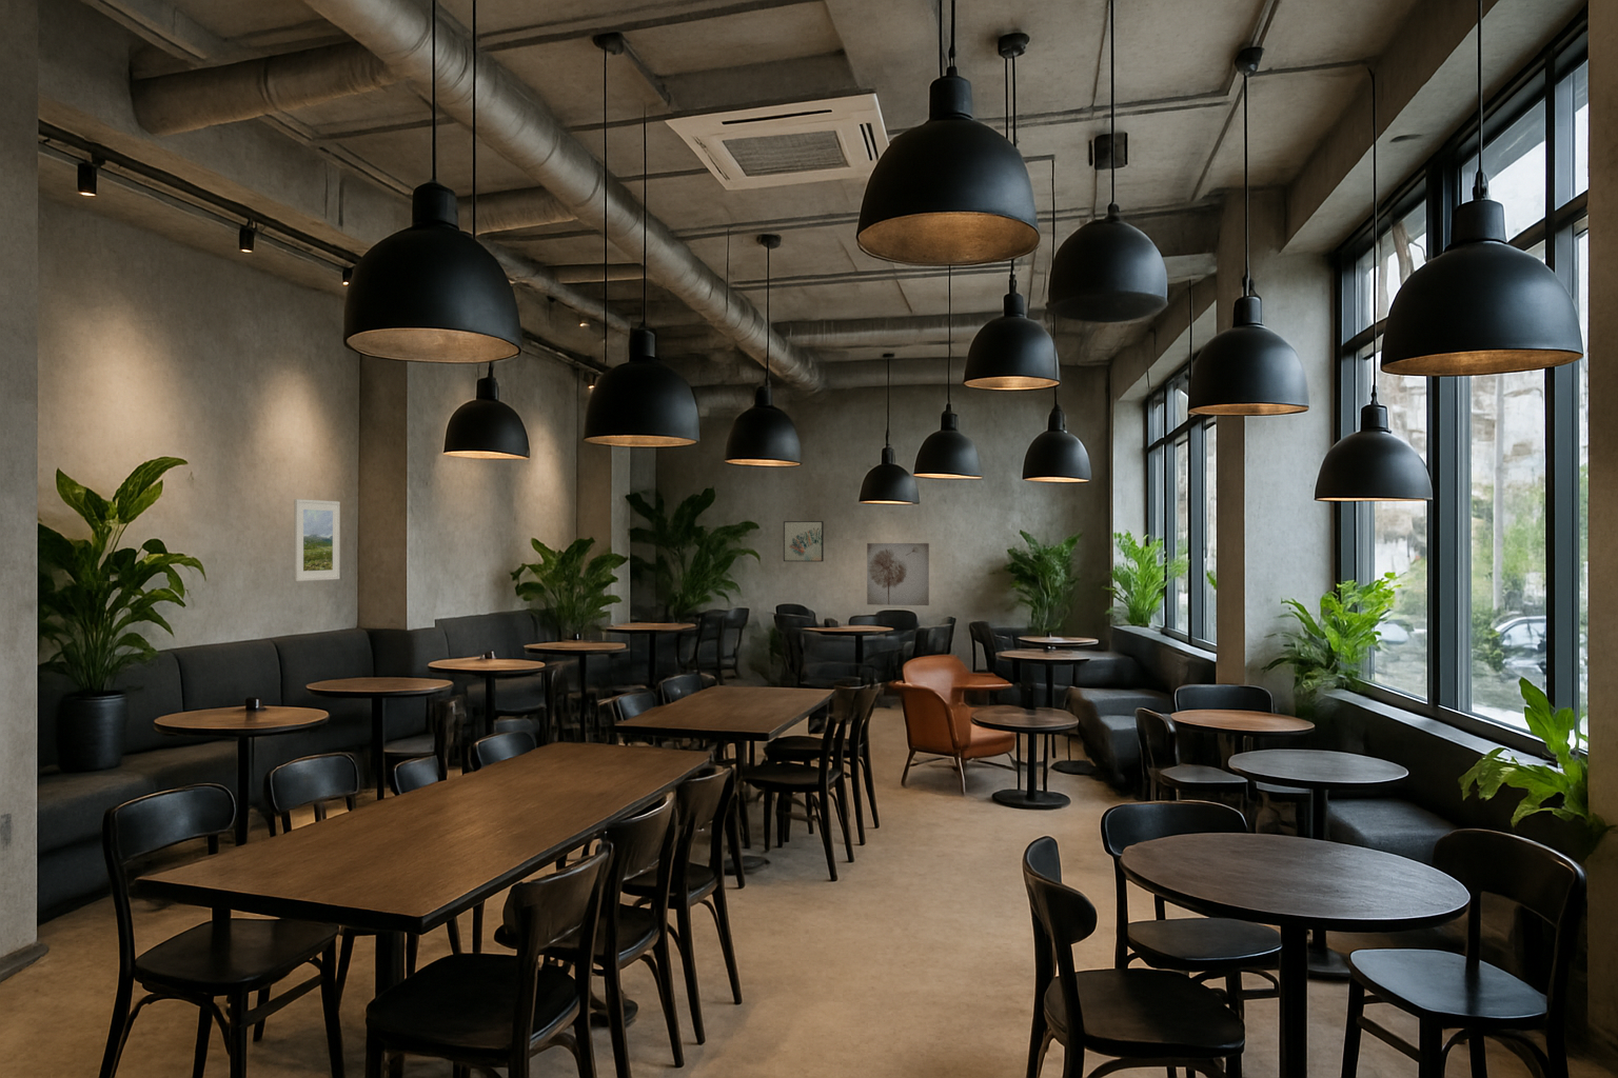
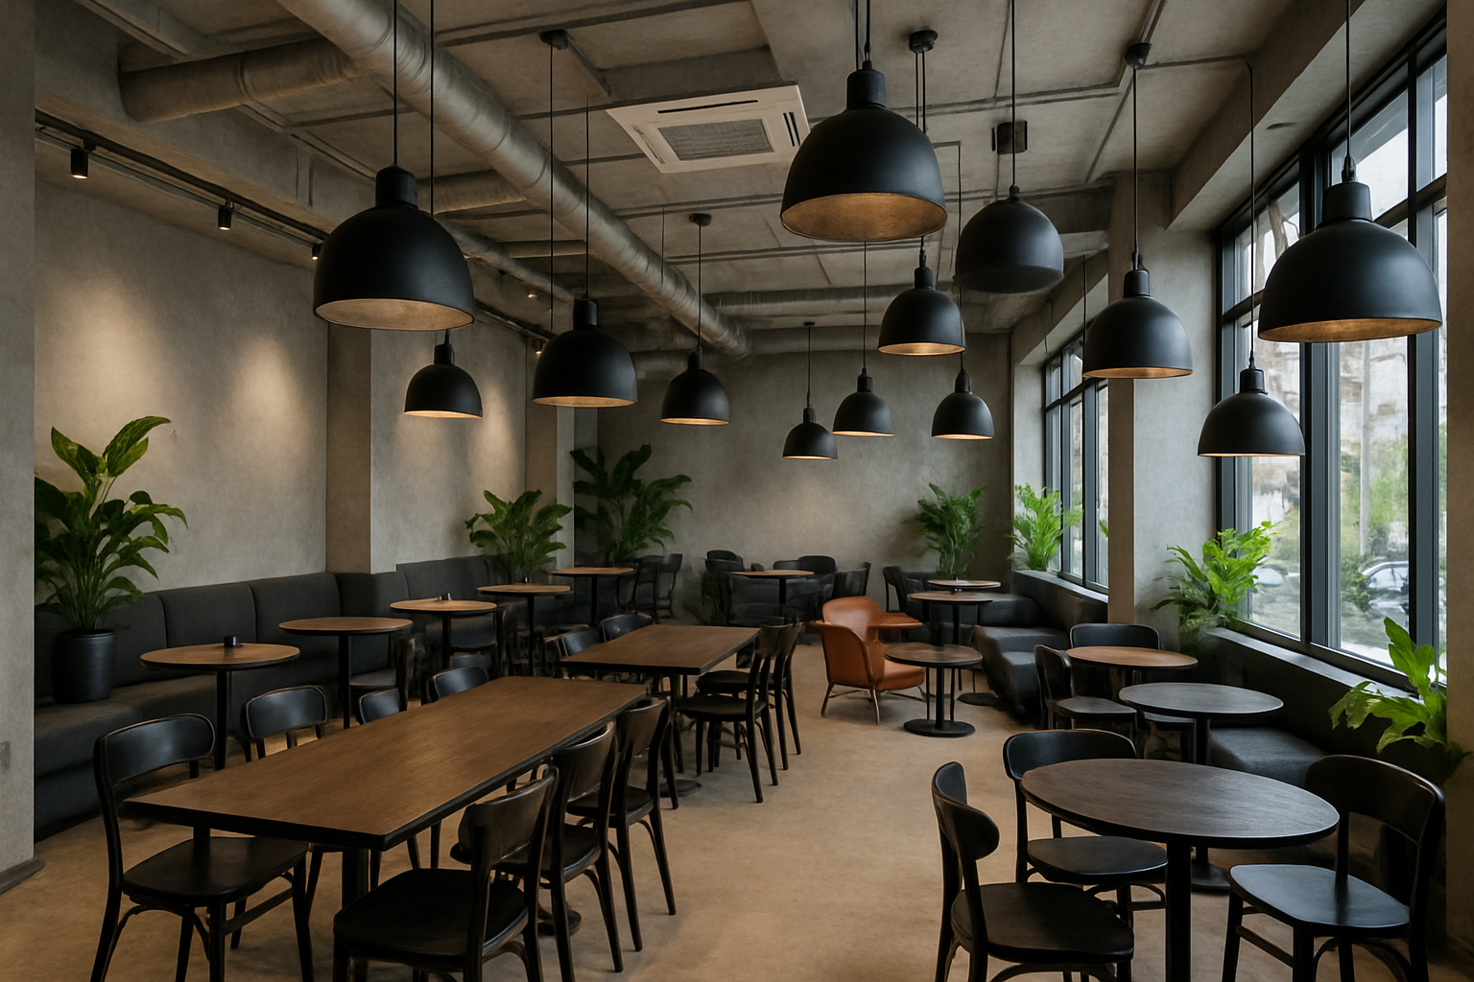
- wall art (803, 541)
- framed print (317, 540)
- wall art (898, 574)
